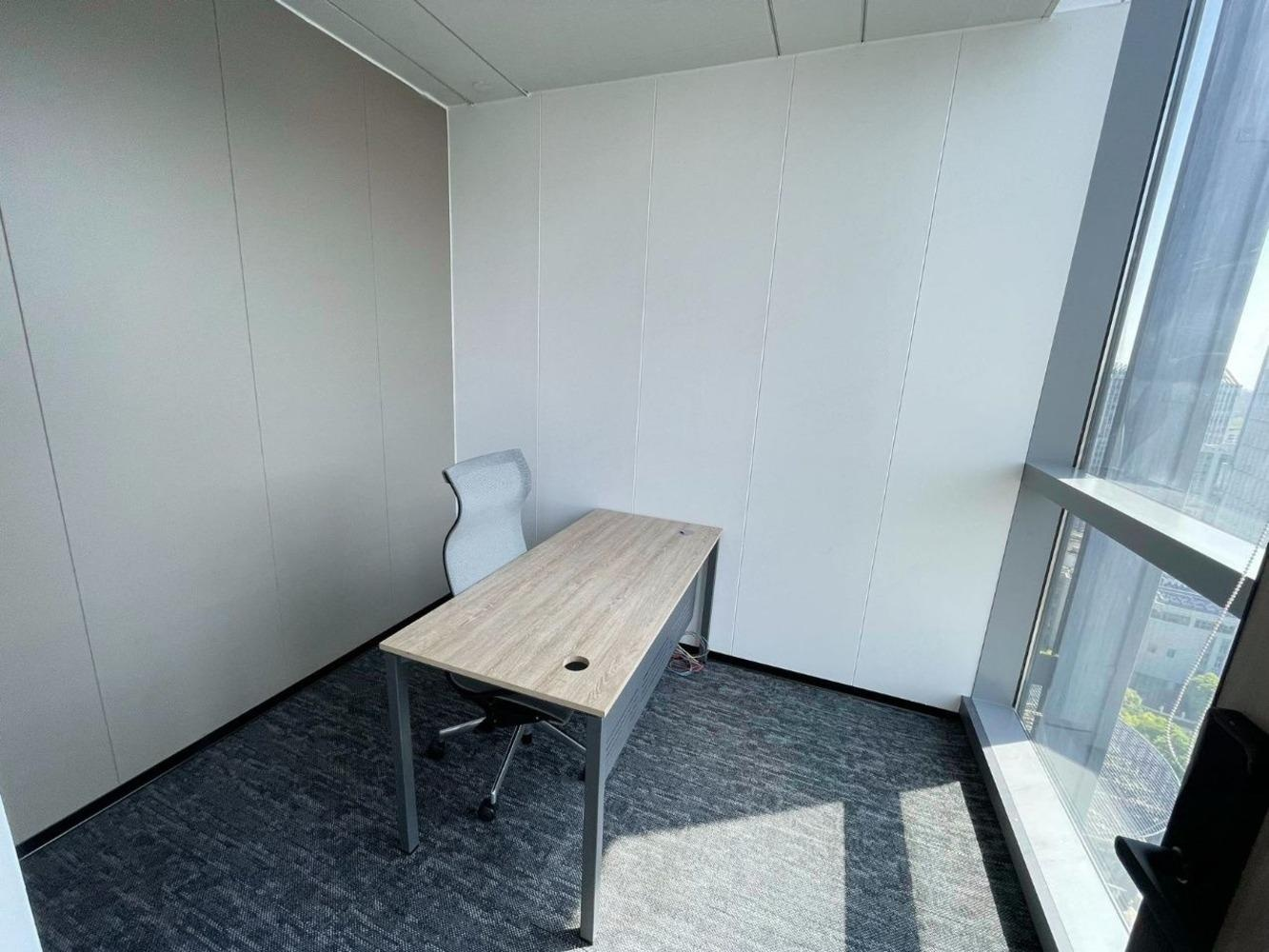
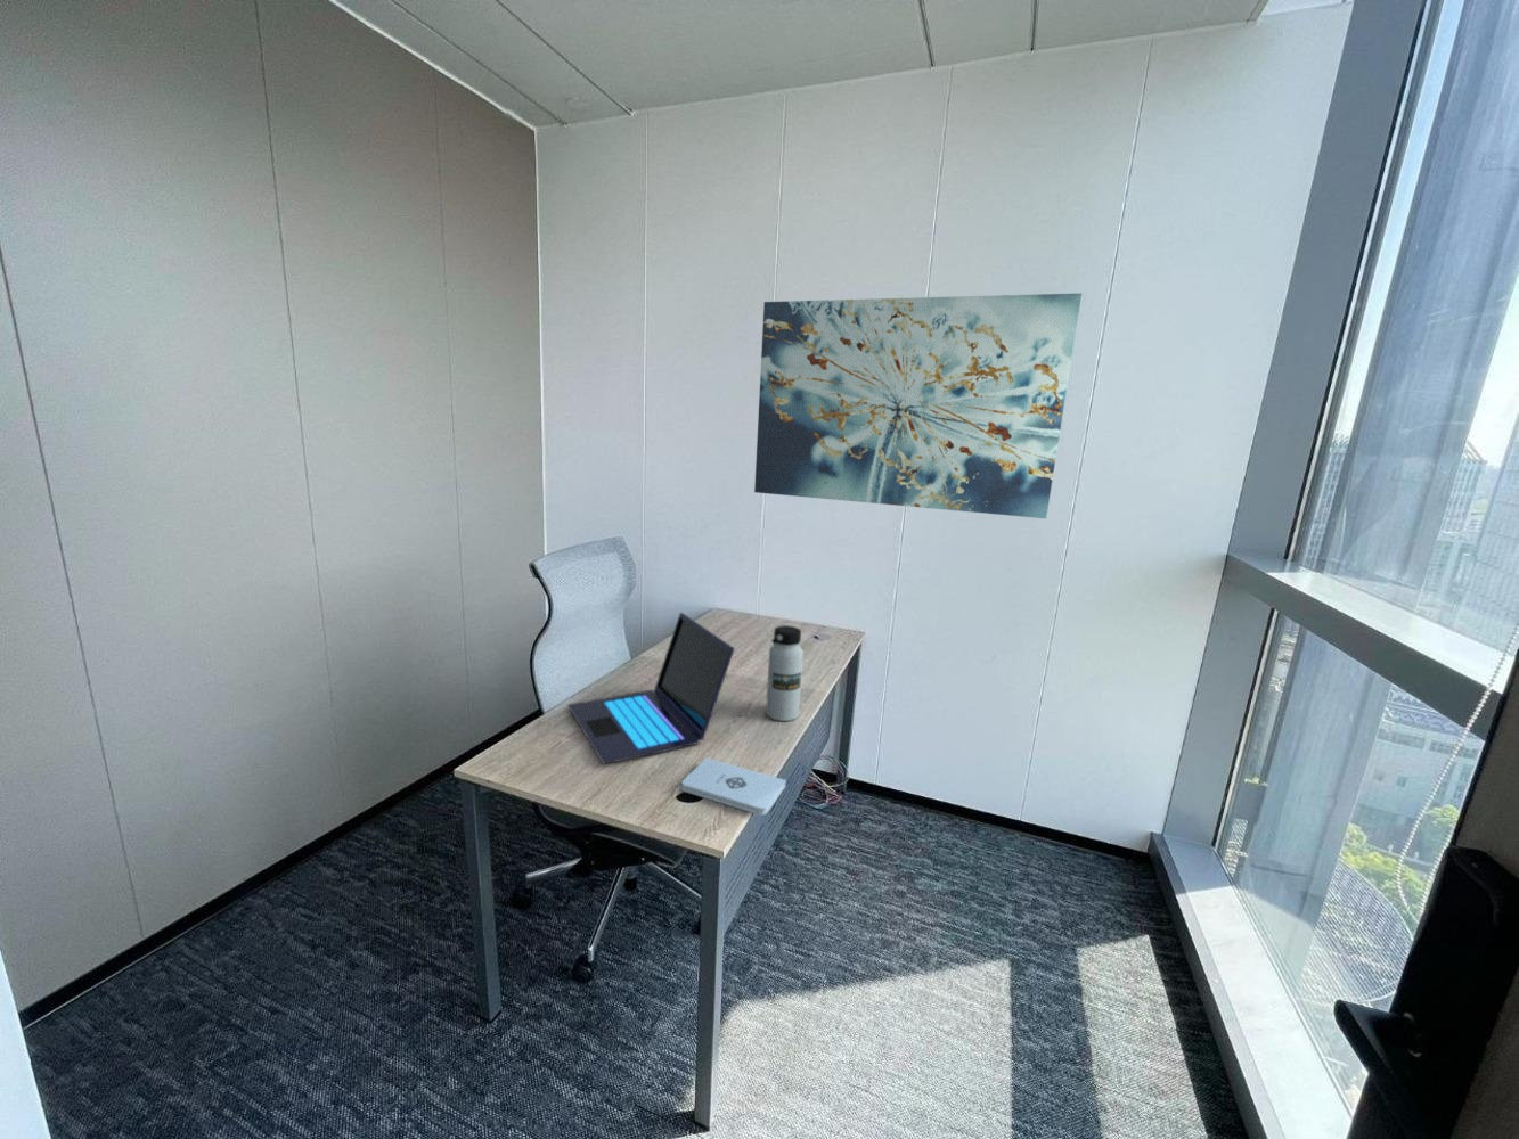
+ water bottle (784, 672)
+ laptop (656, 682)
+ notepad (733, 785)
+ wall art (898, 404)
